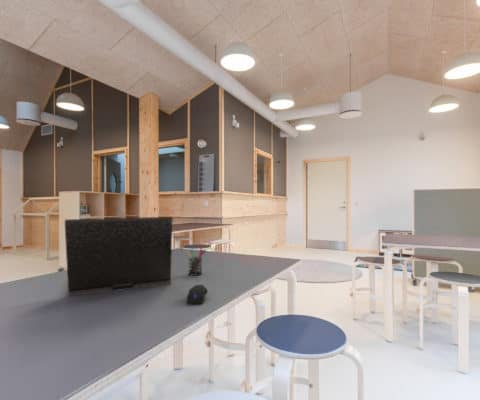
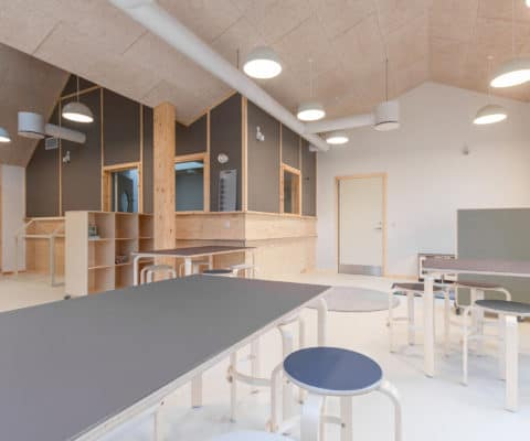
- computer mouse (197, 293)
- laptop (123, 248)
- pen holder (195, 259)
